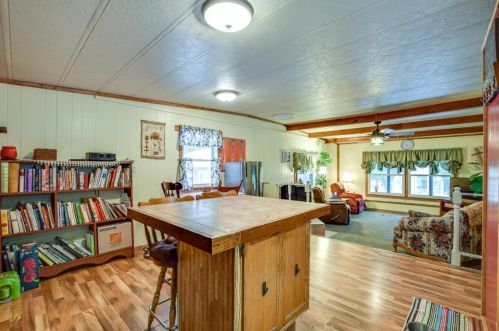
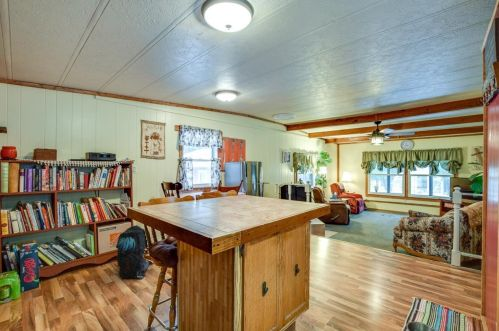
+ backpack (132, 249)
